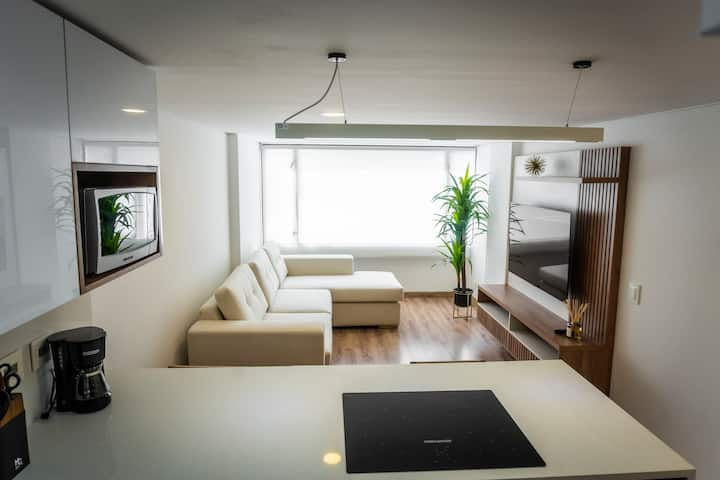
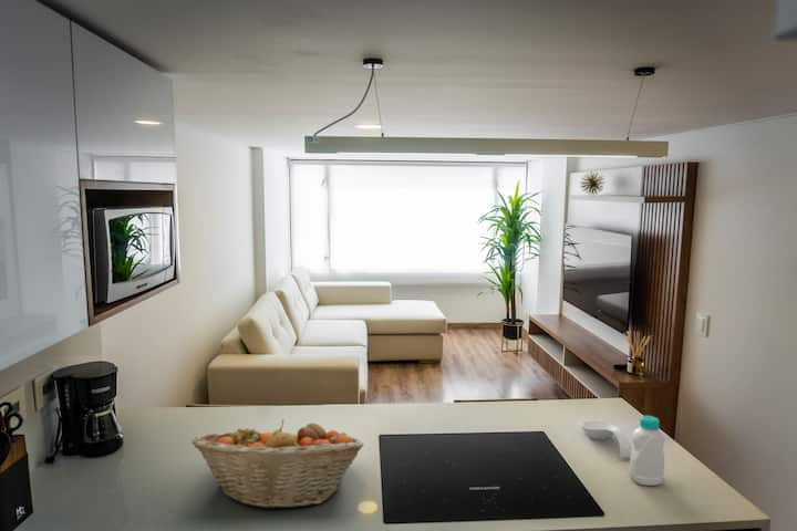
+ fruit basket (279, 454)
+ spoon rest (608, 433)
+ bottle (648, 449)
